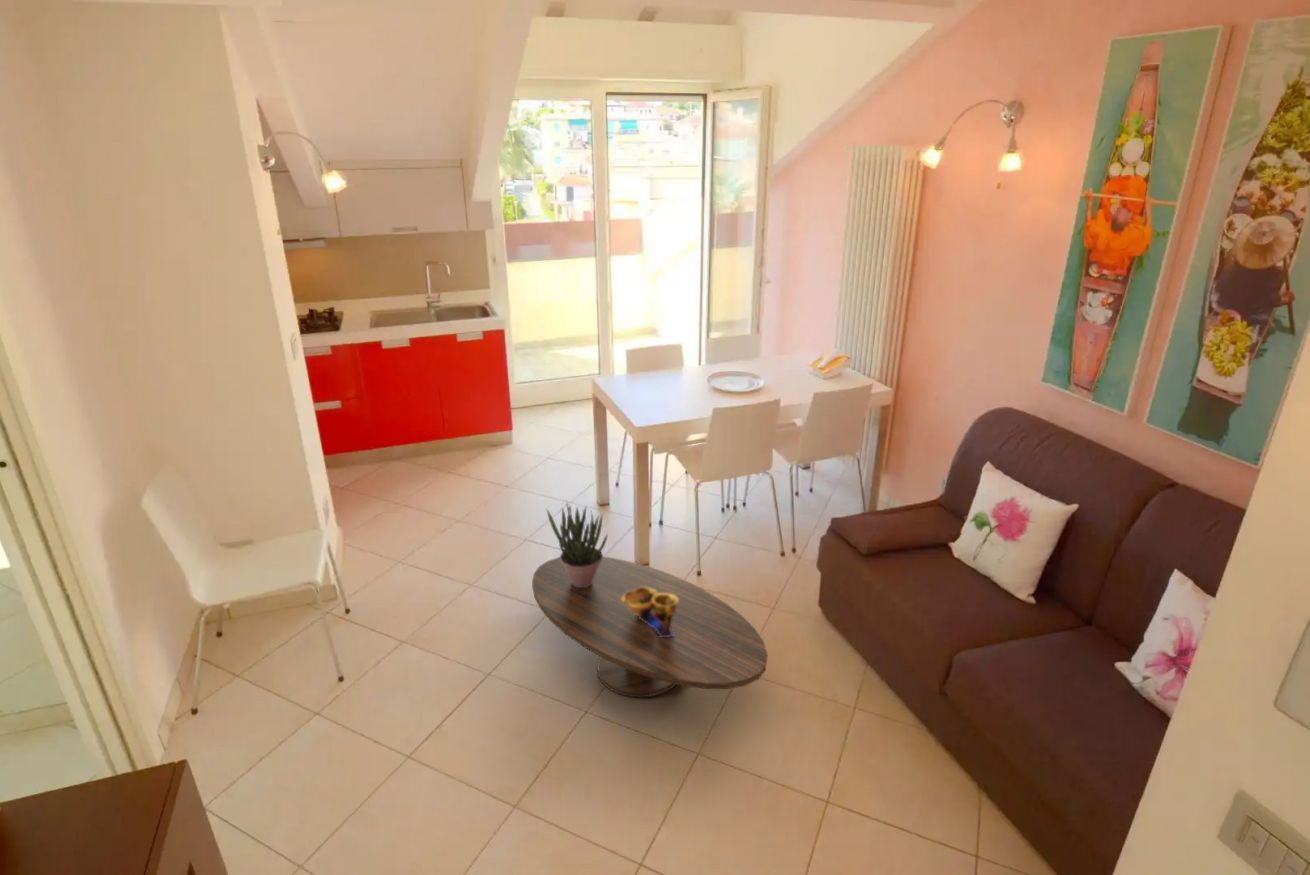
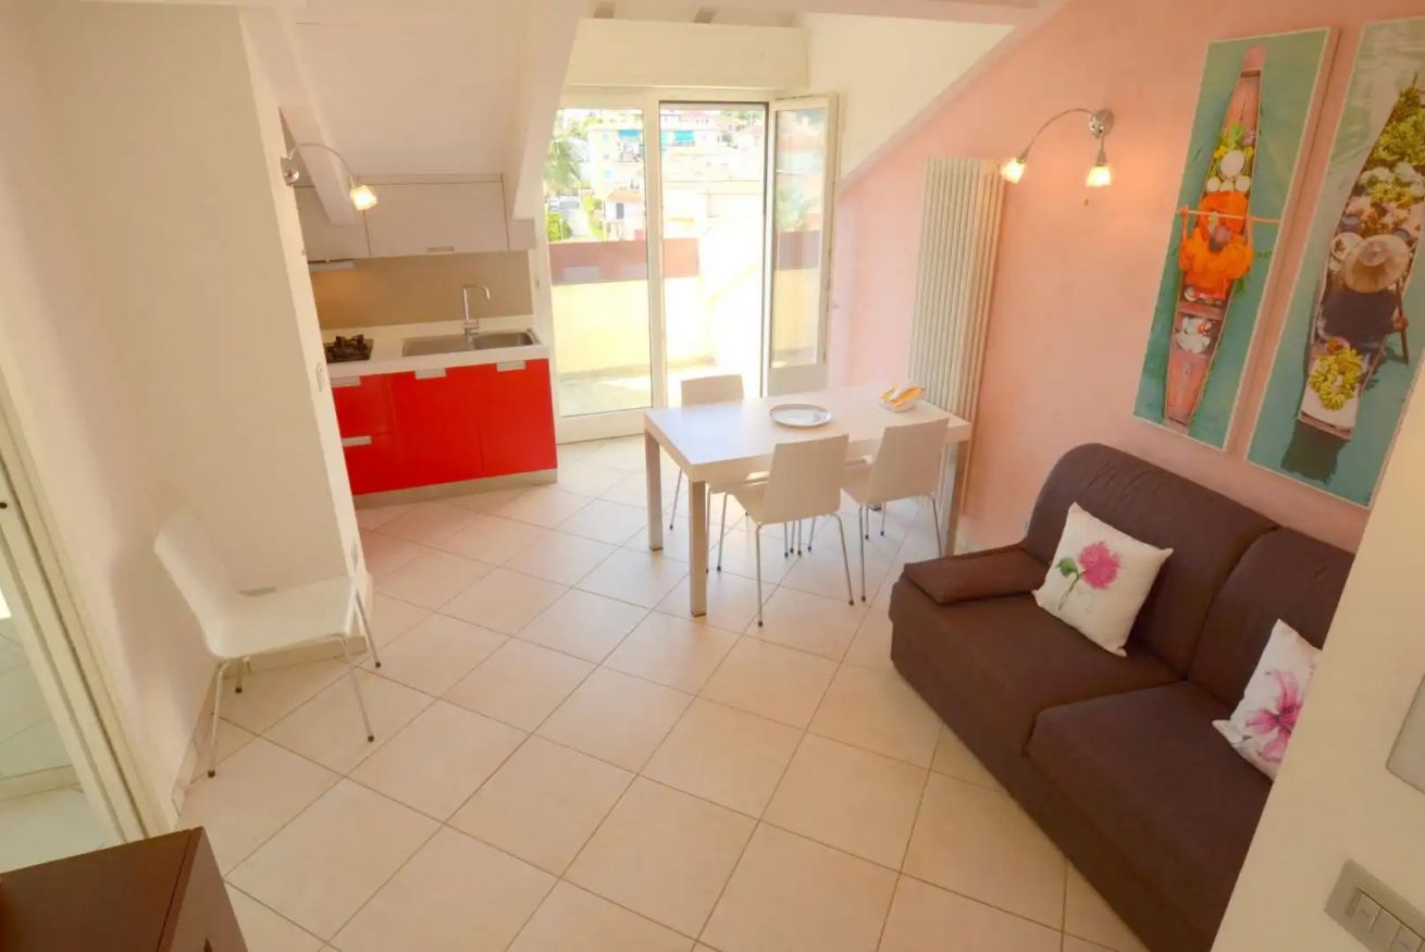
- coffee table (640, 639)
- decorative bowl (650, 606)
- potted plant (578, 545)
